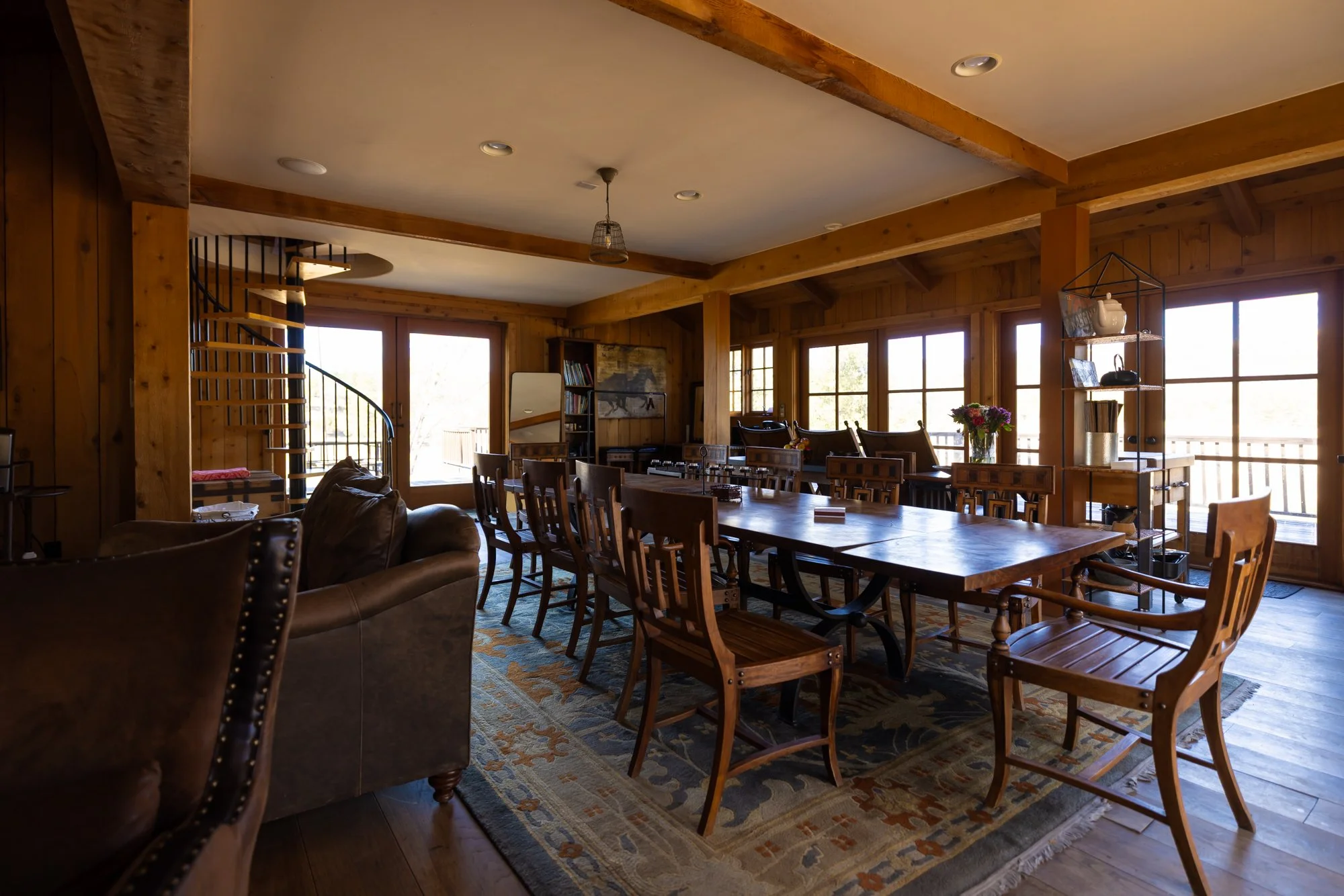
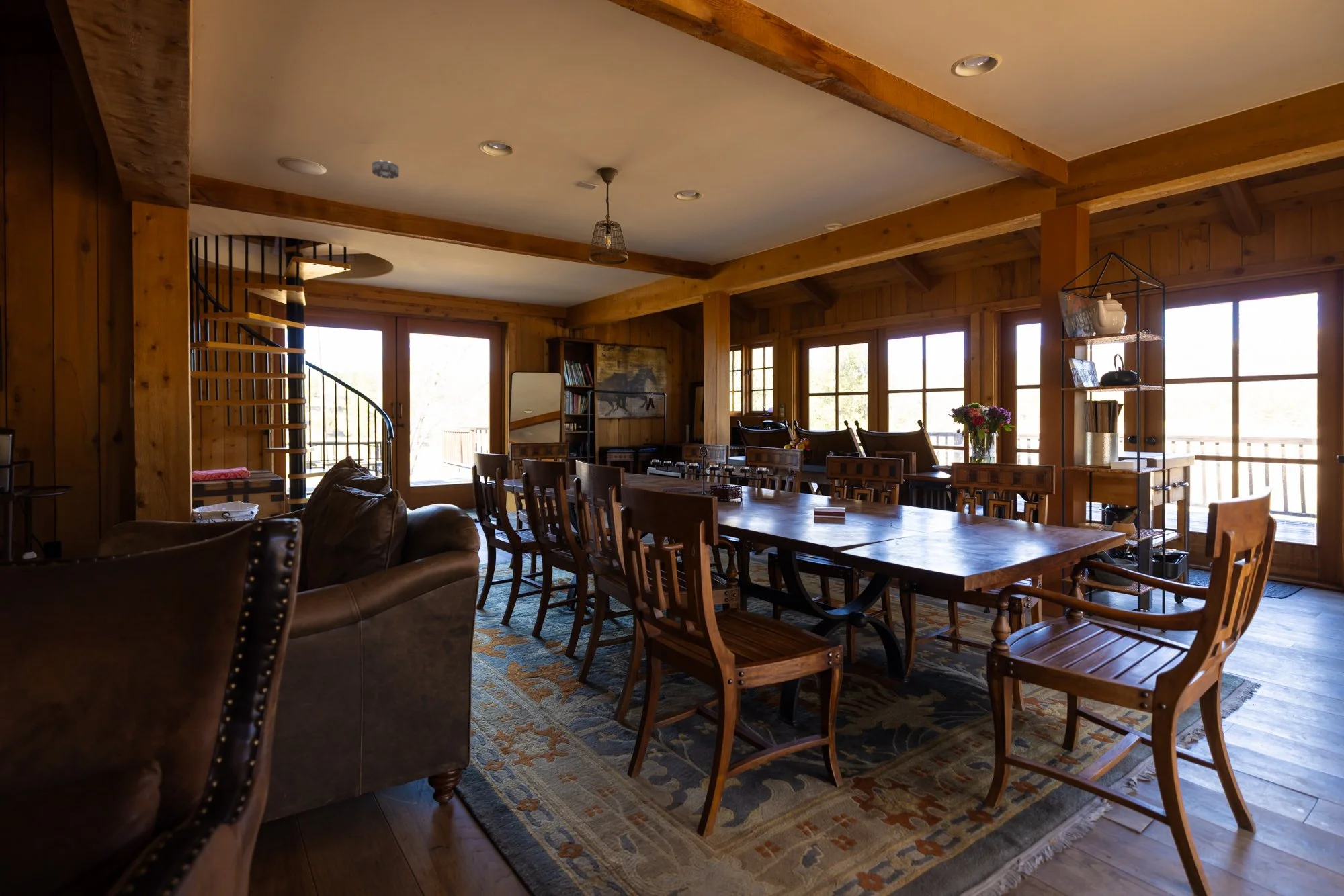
+ smoke detector (385, 169)
